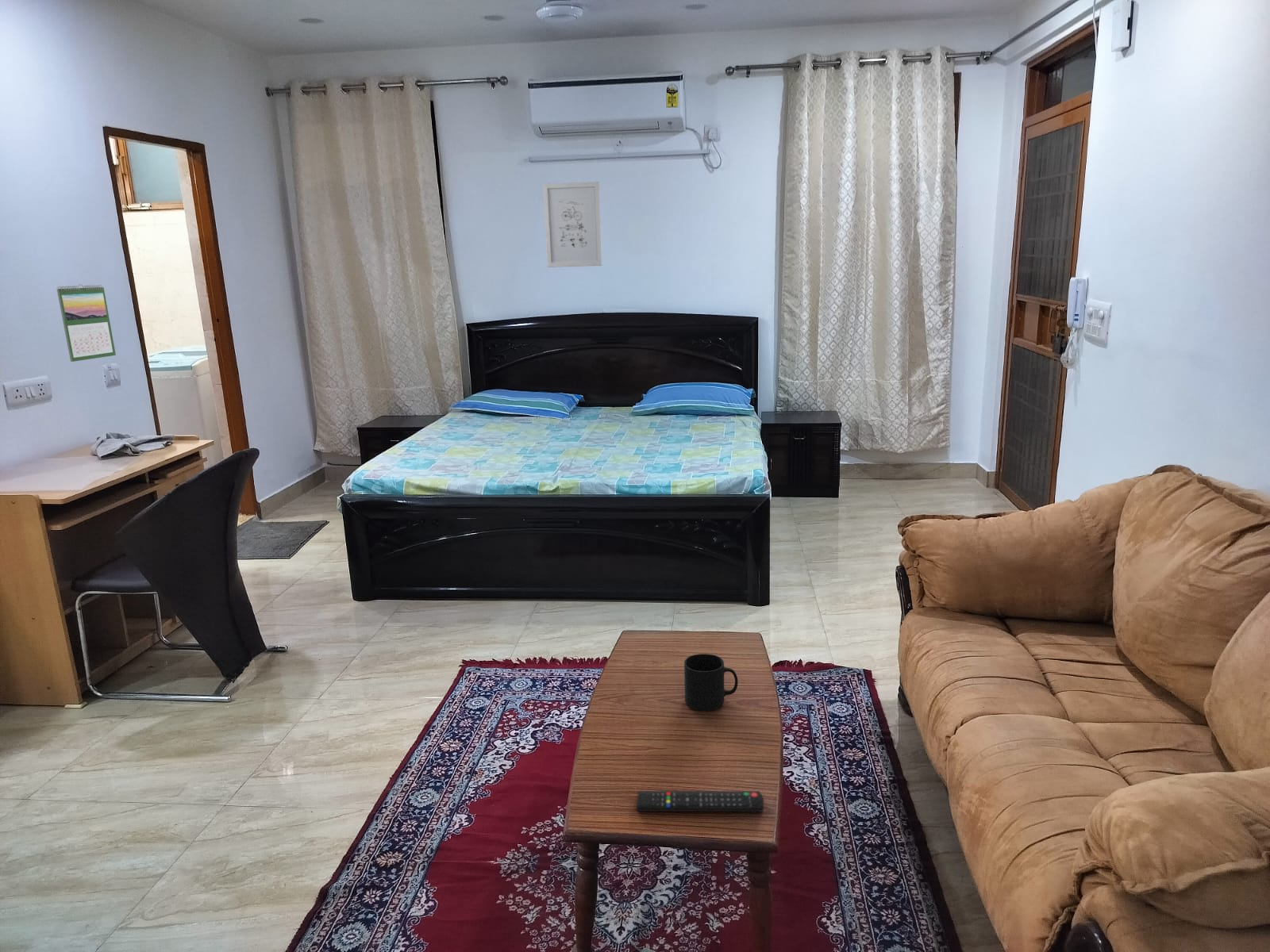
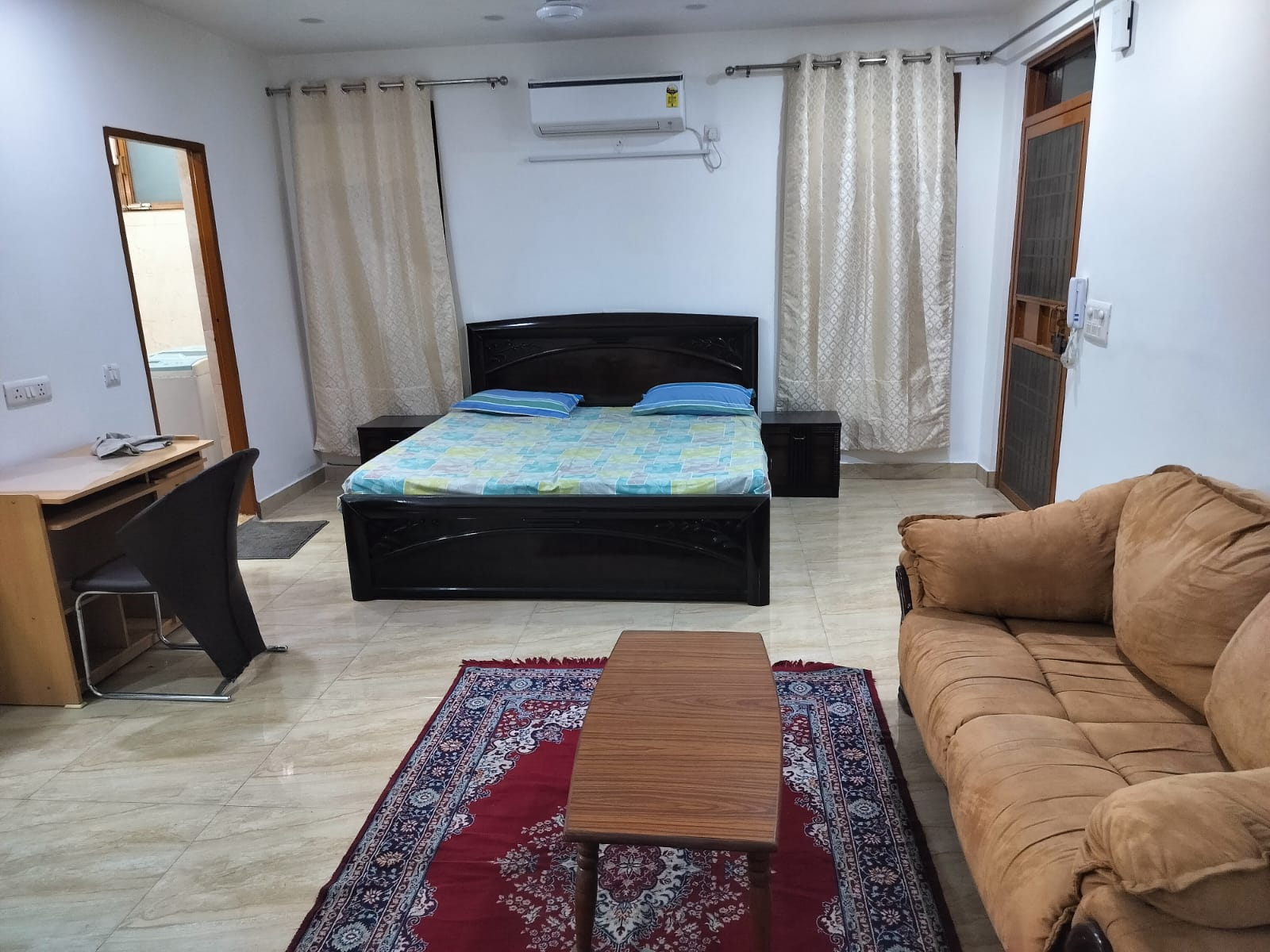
- remote control (700, 802)
- calendar (87, 321)
- mug (710, 682)
- wall art (572, 225)
